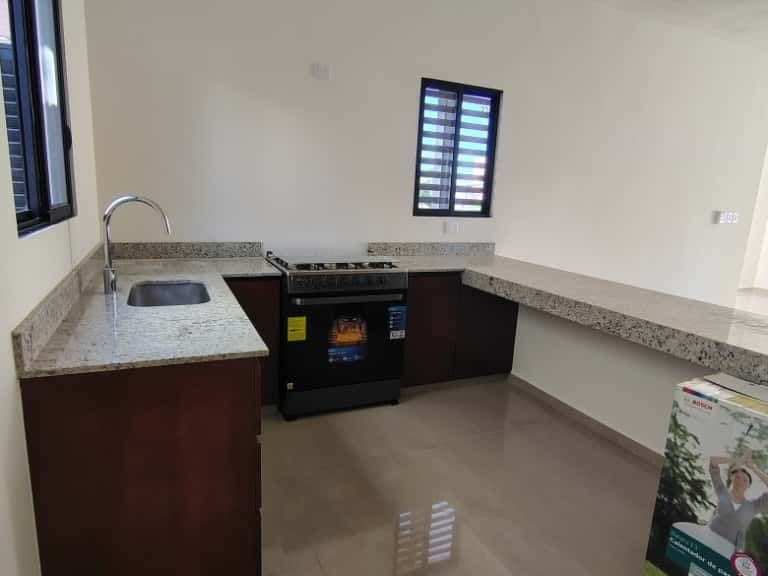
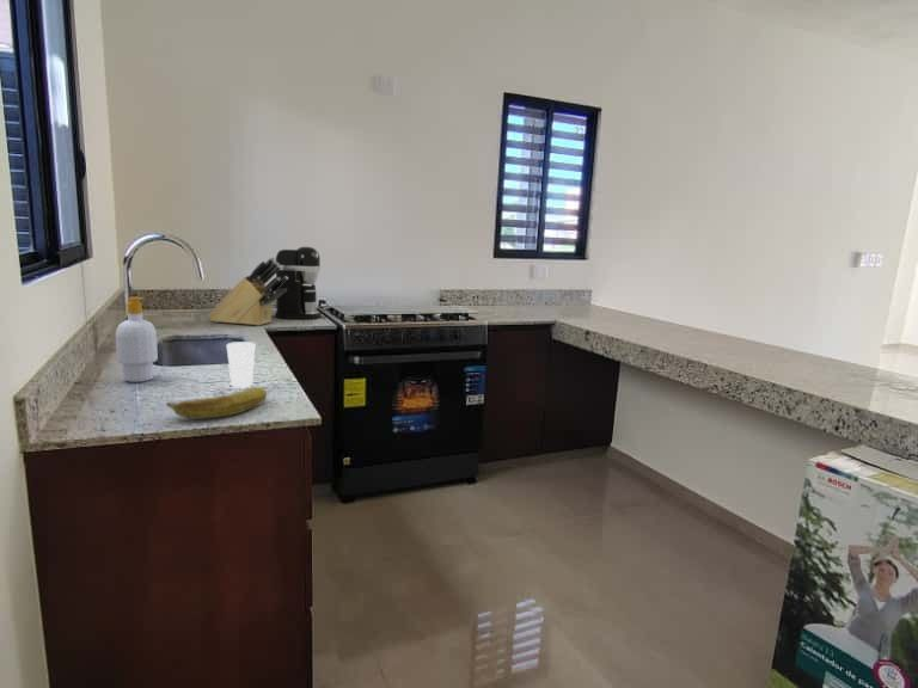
+ soap bottle (136, 338)
+ knife block (247, 289)
+ banana (219, 400)
+ cup (241, 364)
+ coffee maker (298, 282)
